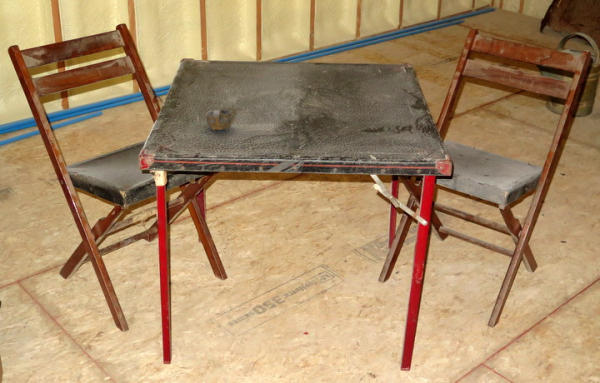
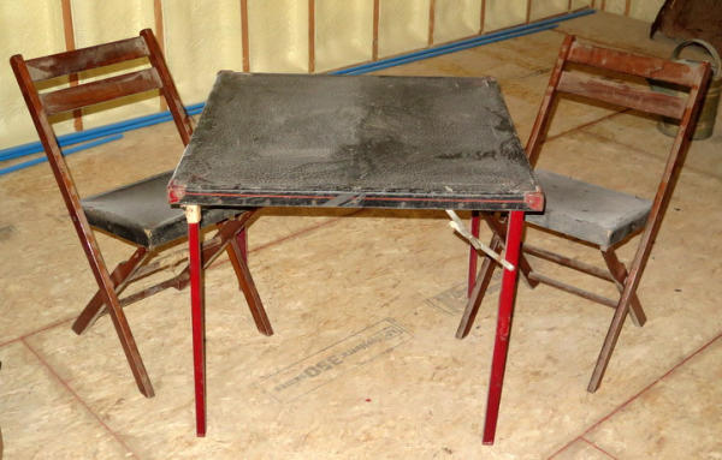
- cup (217, 118)
